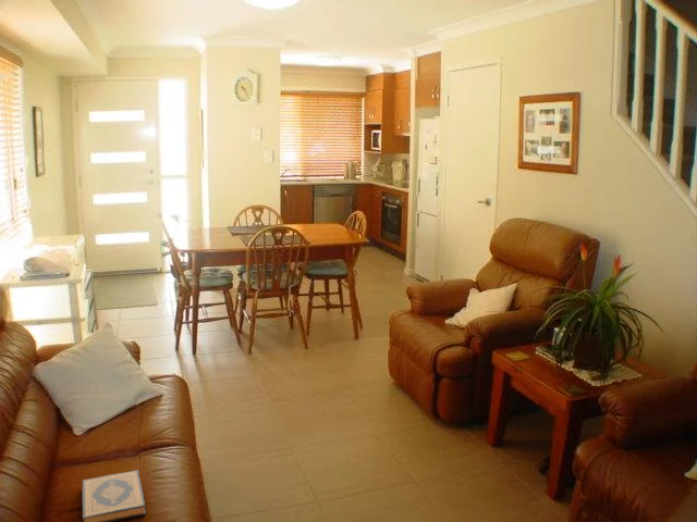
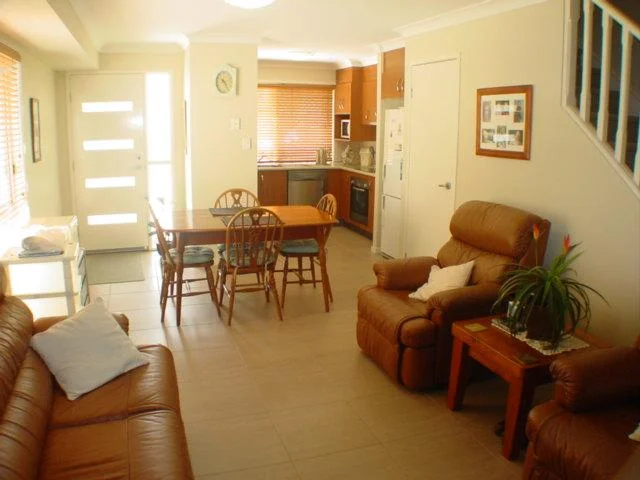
- hardback book (112, 496)
